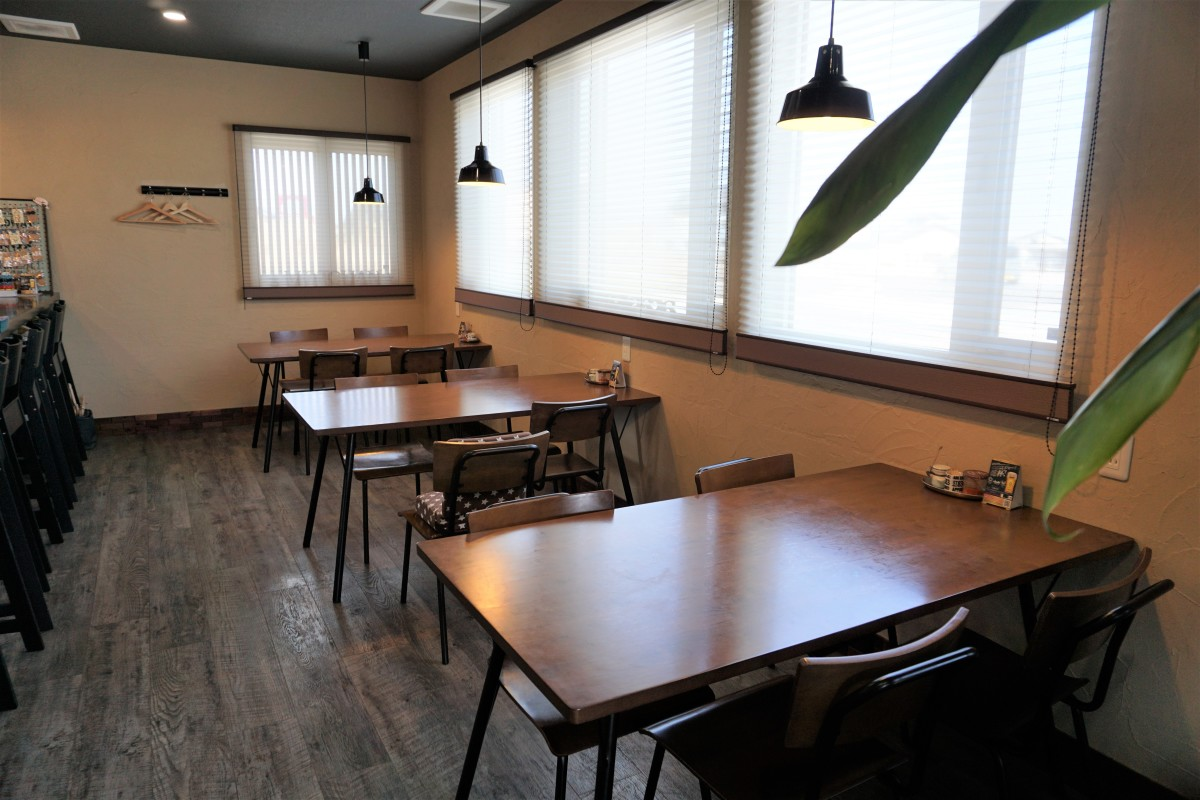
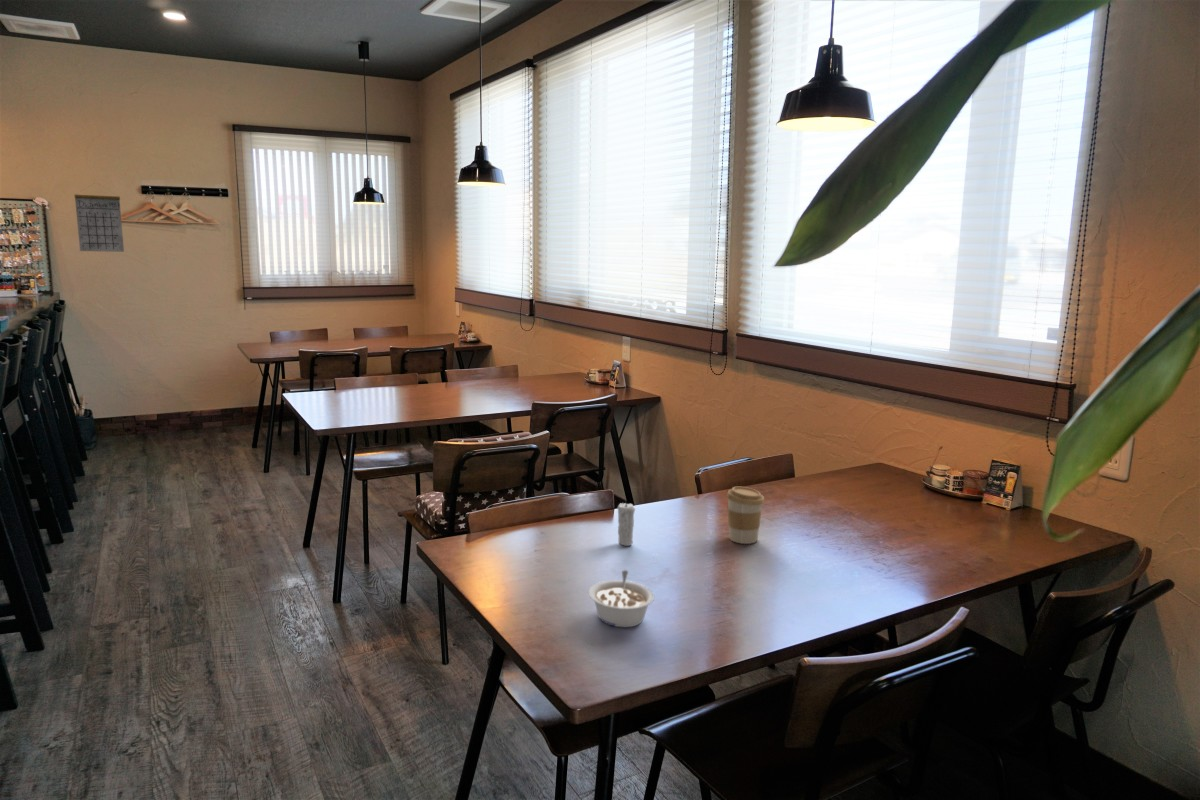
+ legume (619, 601)
+ candle (625, 520)
+ calendar (99, 217)
+ coffee cup (744, 514)
